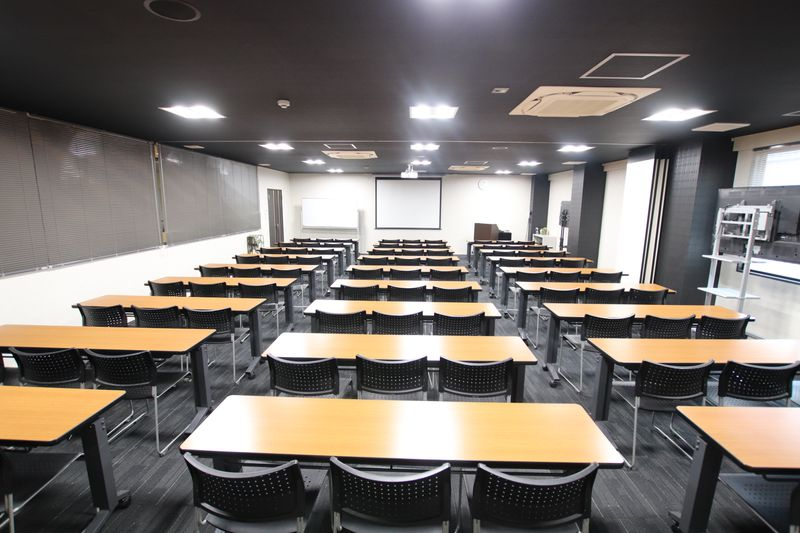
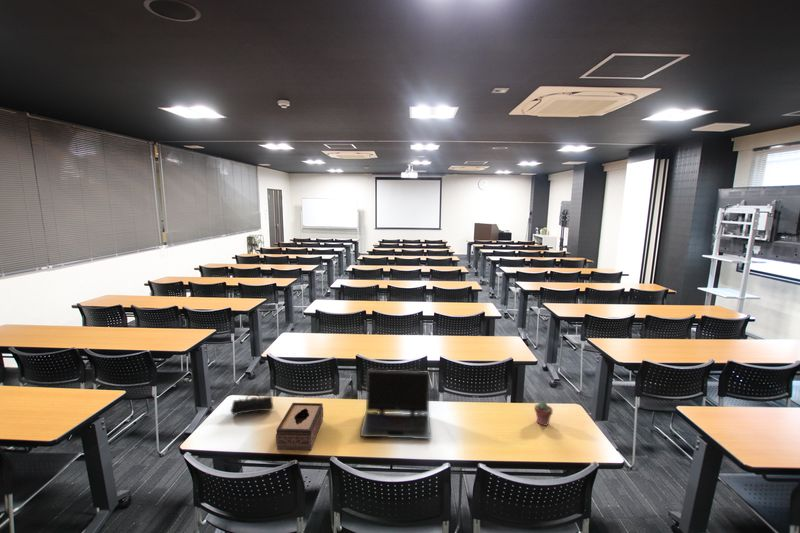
+ laptop computer (396, 403)
+ pencil case (253, 404)
+ potted succulent (543, 412)
+ tissue box (301, 425)
